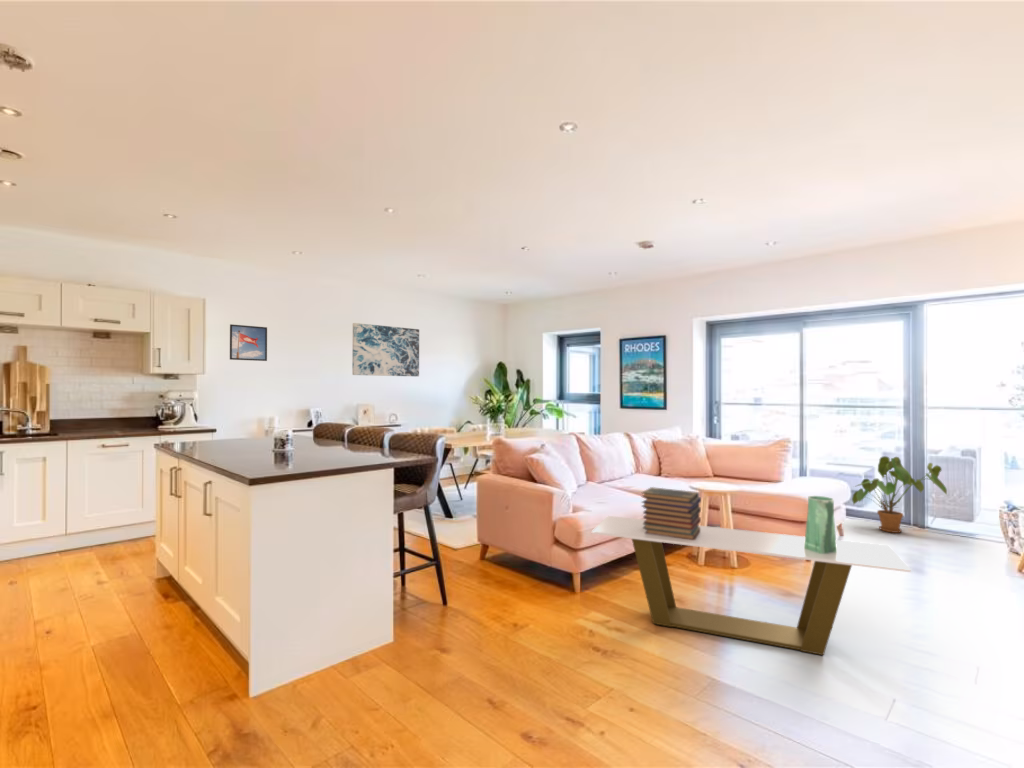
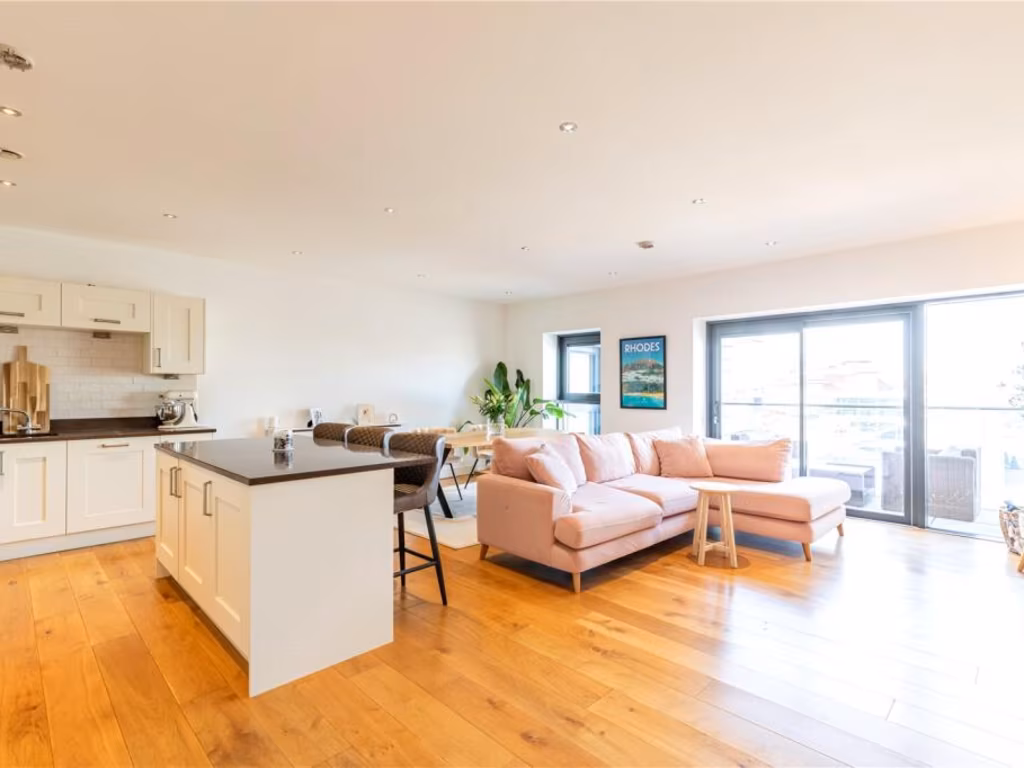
- wall art (387, 351)
- coffee table (725, 615)
- book stack (671, 512)
- house plant (897, 492)
- vase (820, 523)
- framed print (248, 343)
